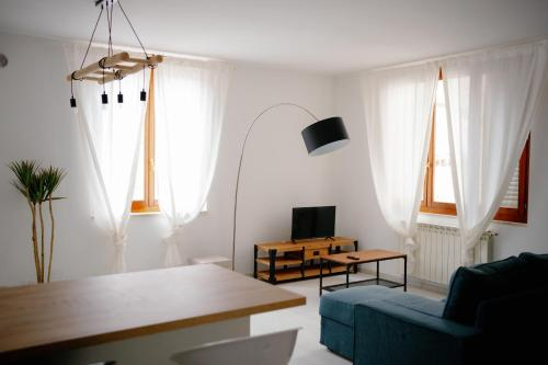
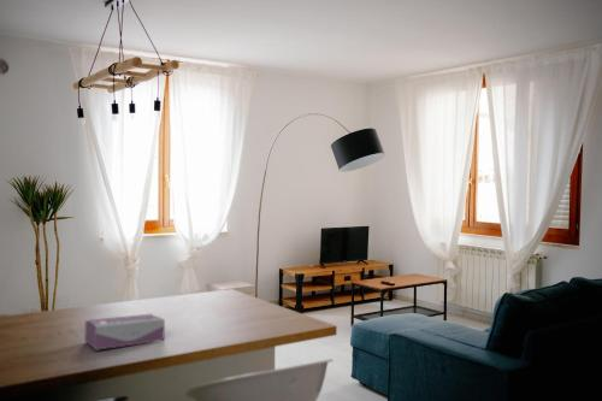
+ tissue box (124, 330)
